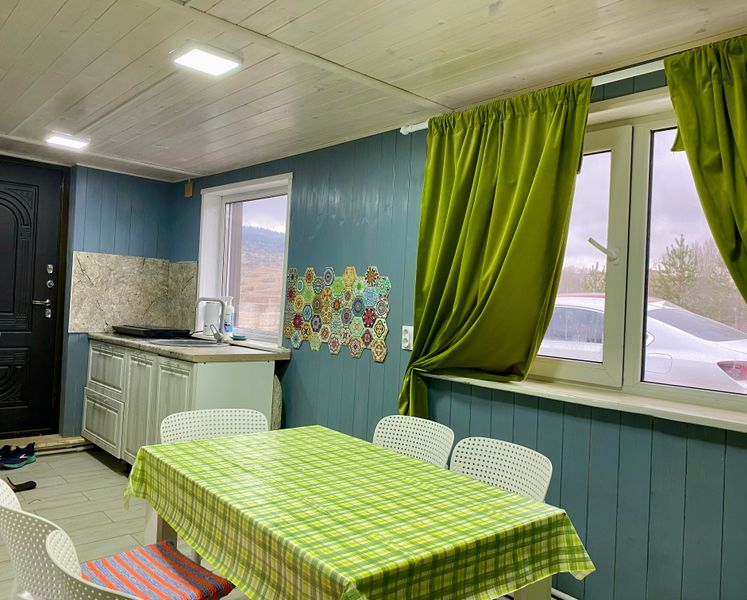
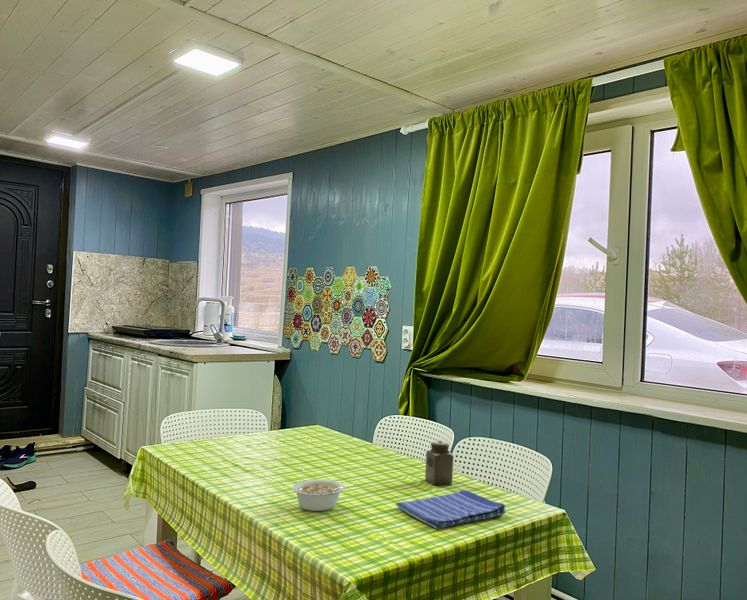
+ salt shaker (439, 461)
+ dish towel (451, 506)
+ legume (320, 493)
